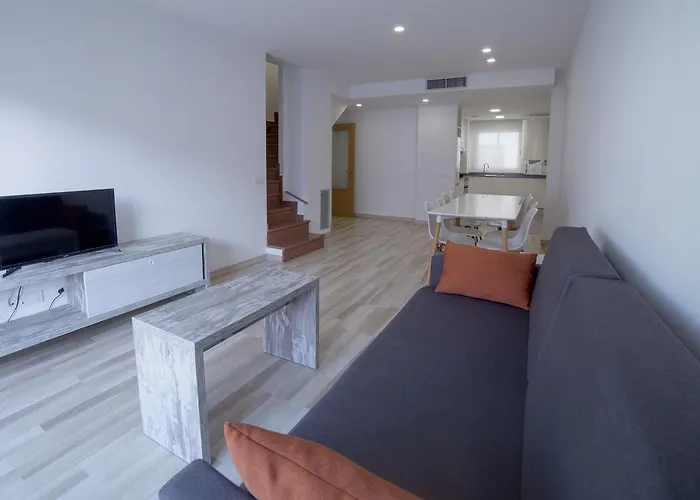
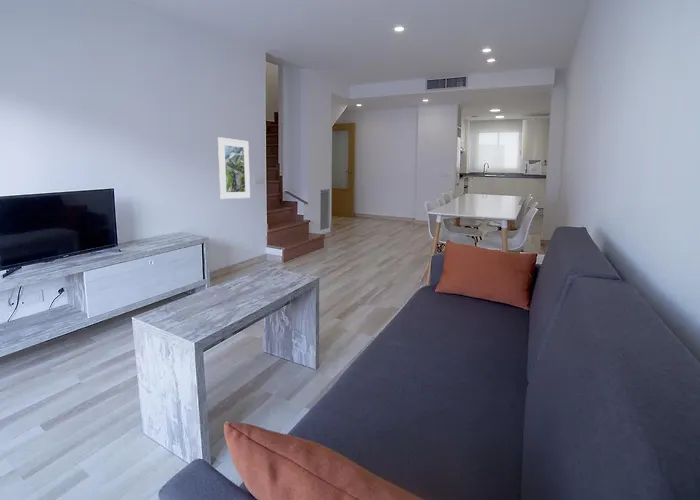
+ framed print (234, 169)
